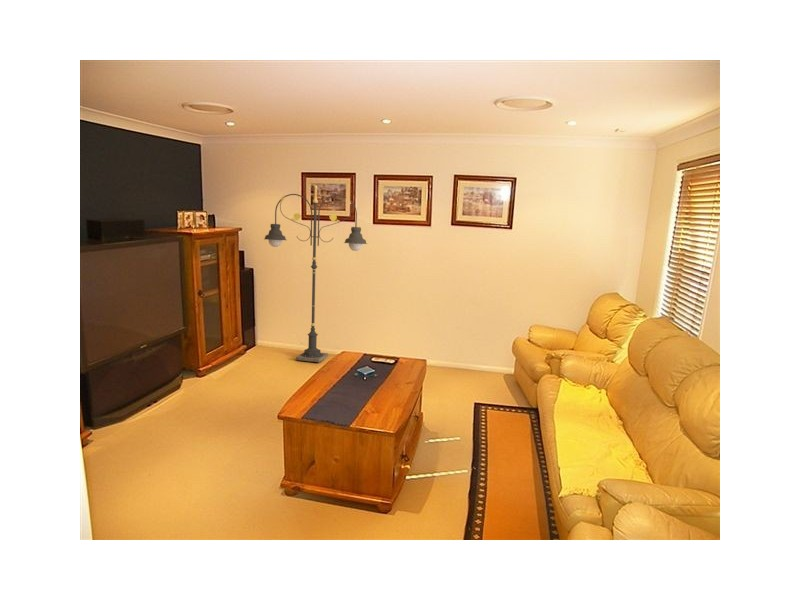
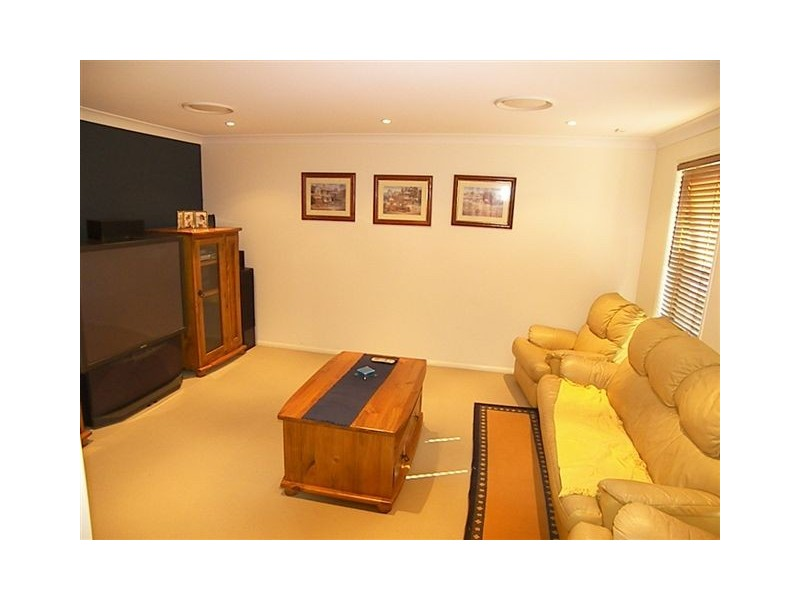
- floor lamp (313, 273)
